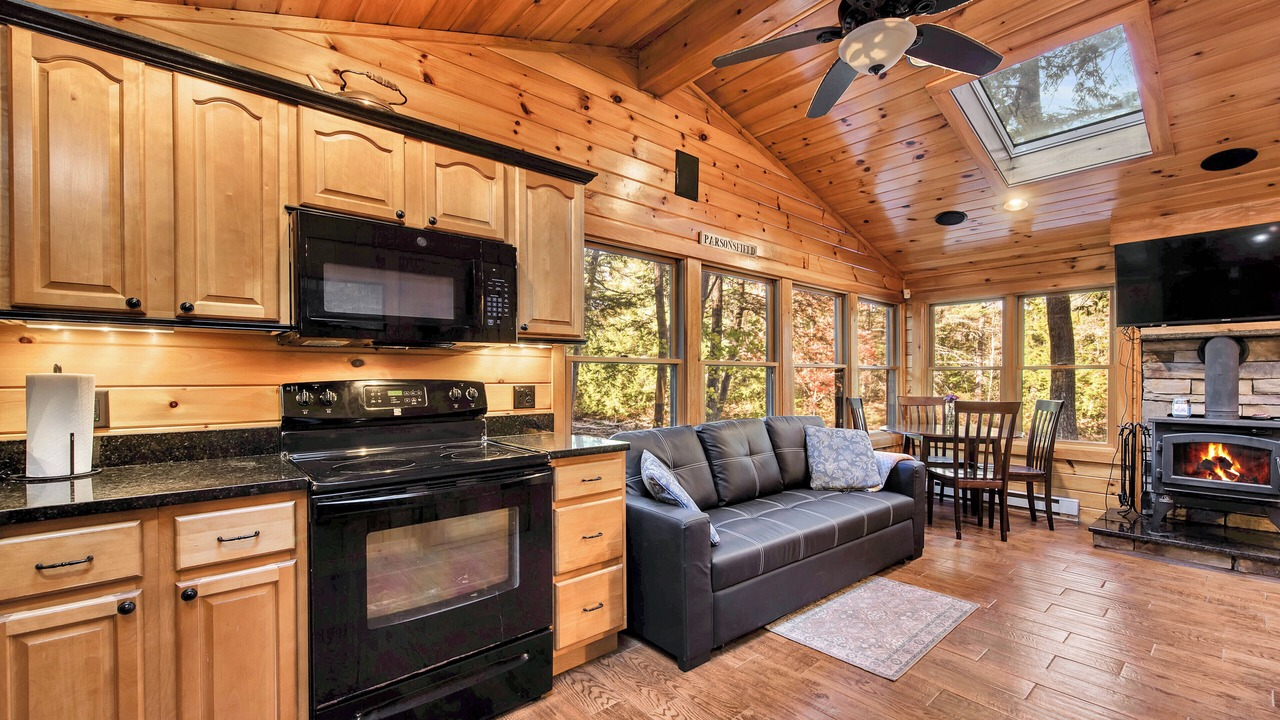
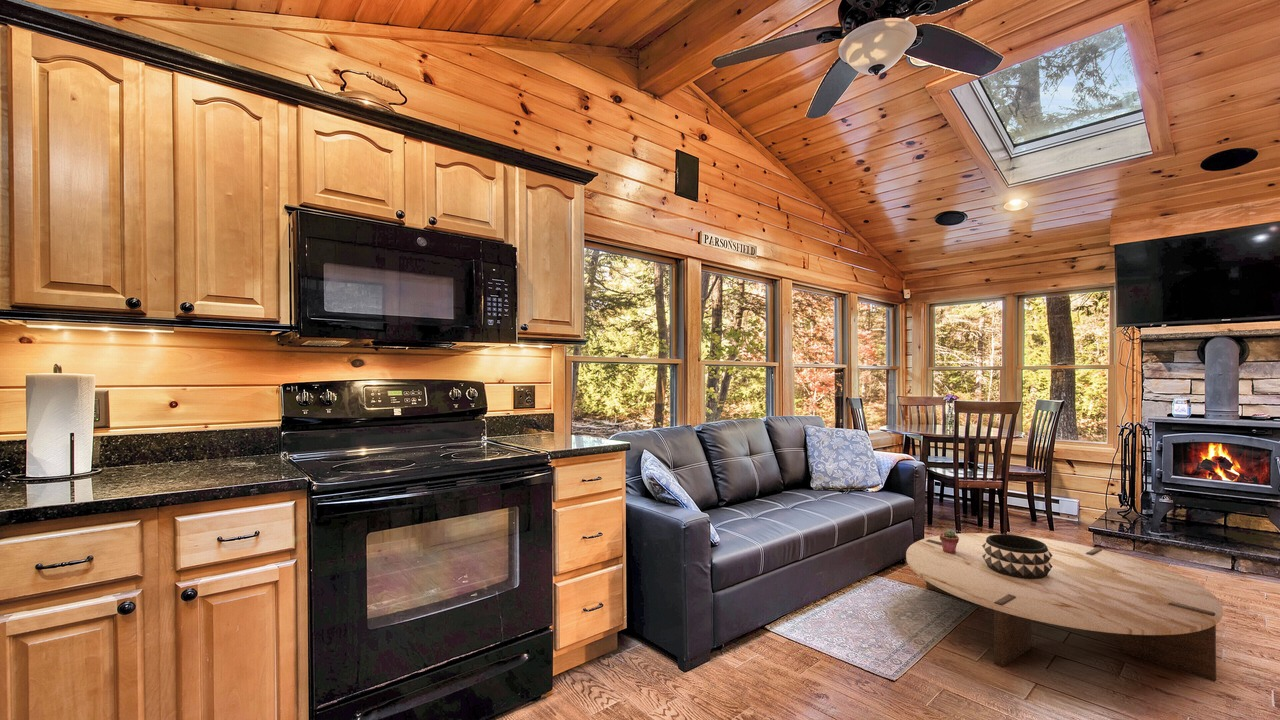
+ potted succulent (949, 540)
+ decorative bowl (1016, 555)
+ coffee table (1044, 597)
